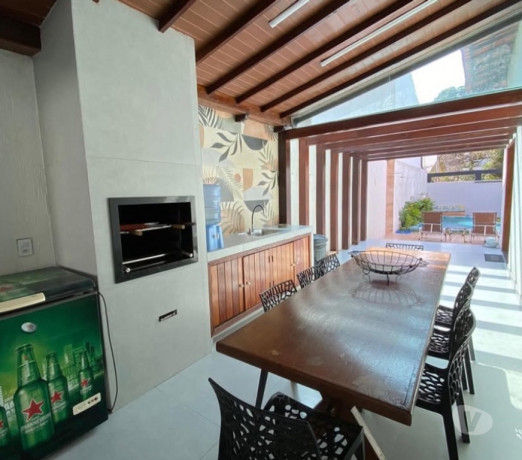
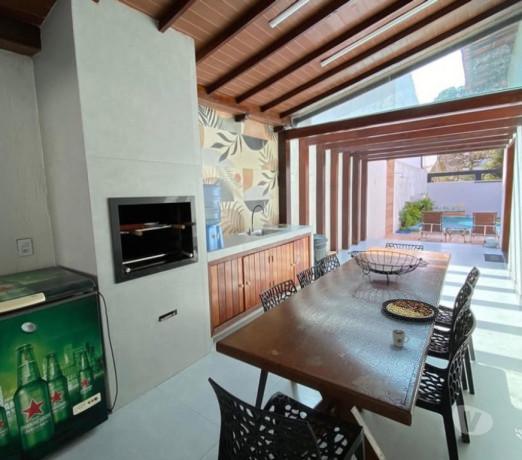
+ cup (400, 334)
+ plate (409, 308)
